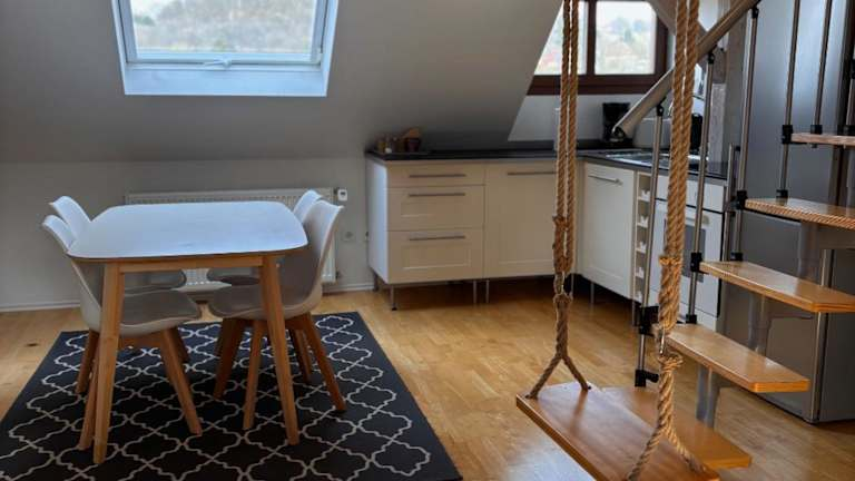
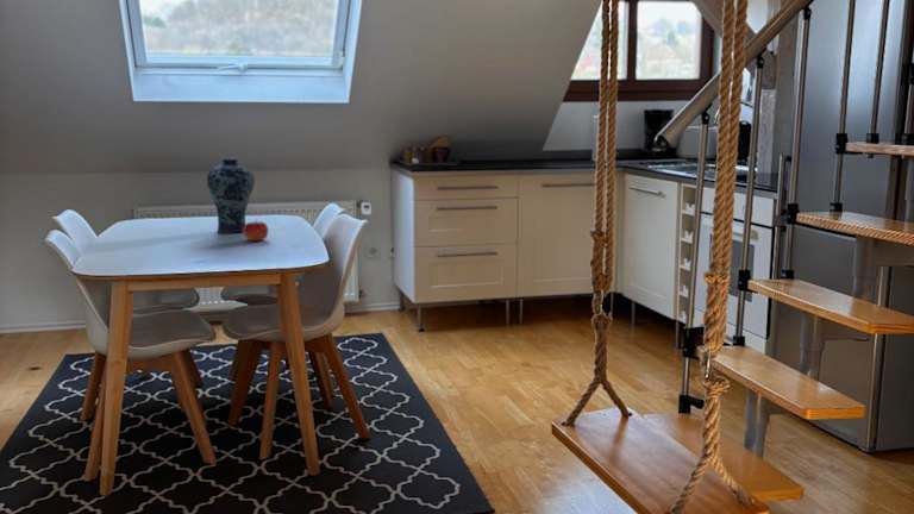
+ vase (231, 194)
+ fruit (255, 230)
